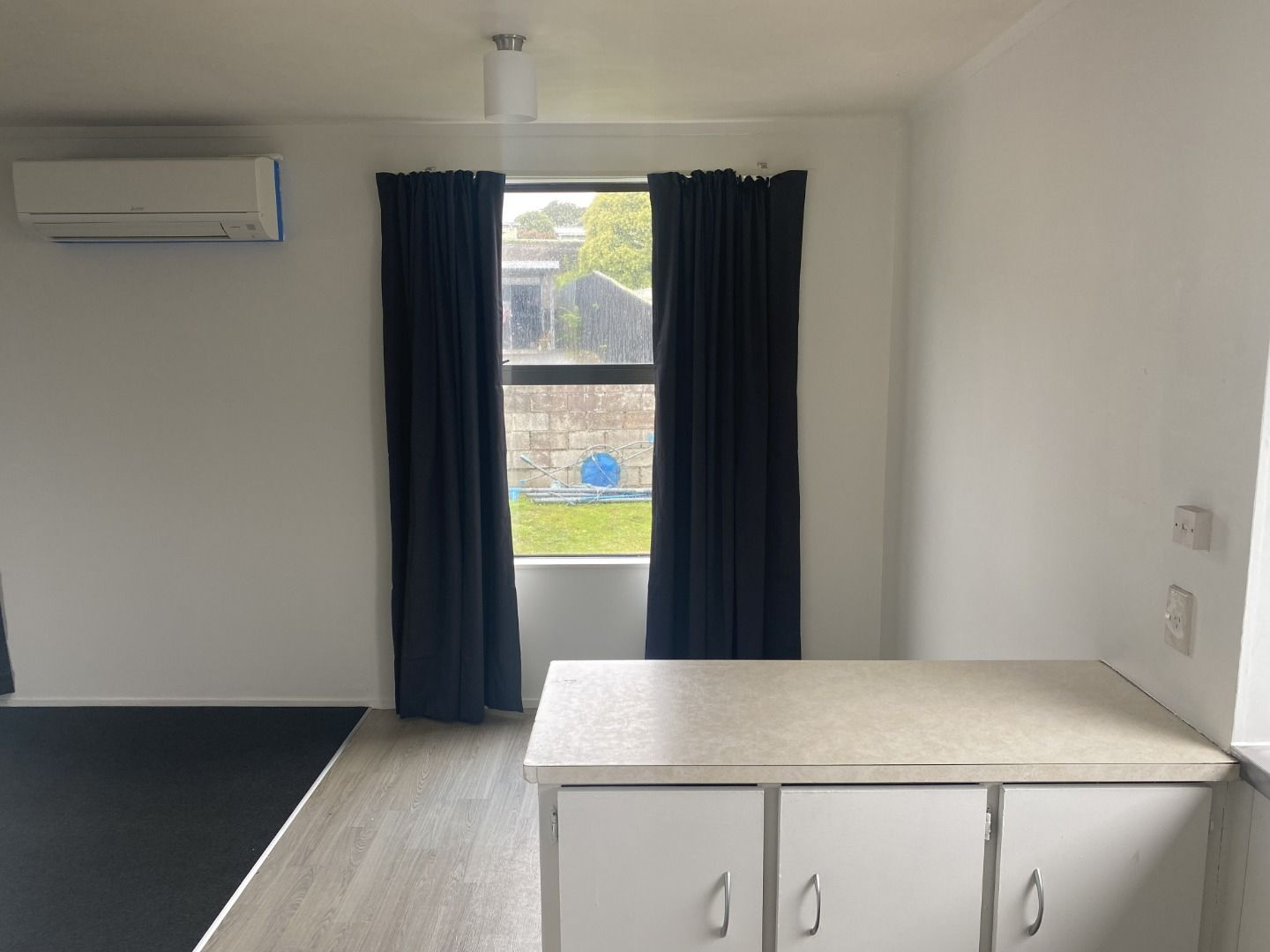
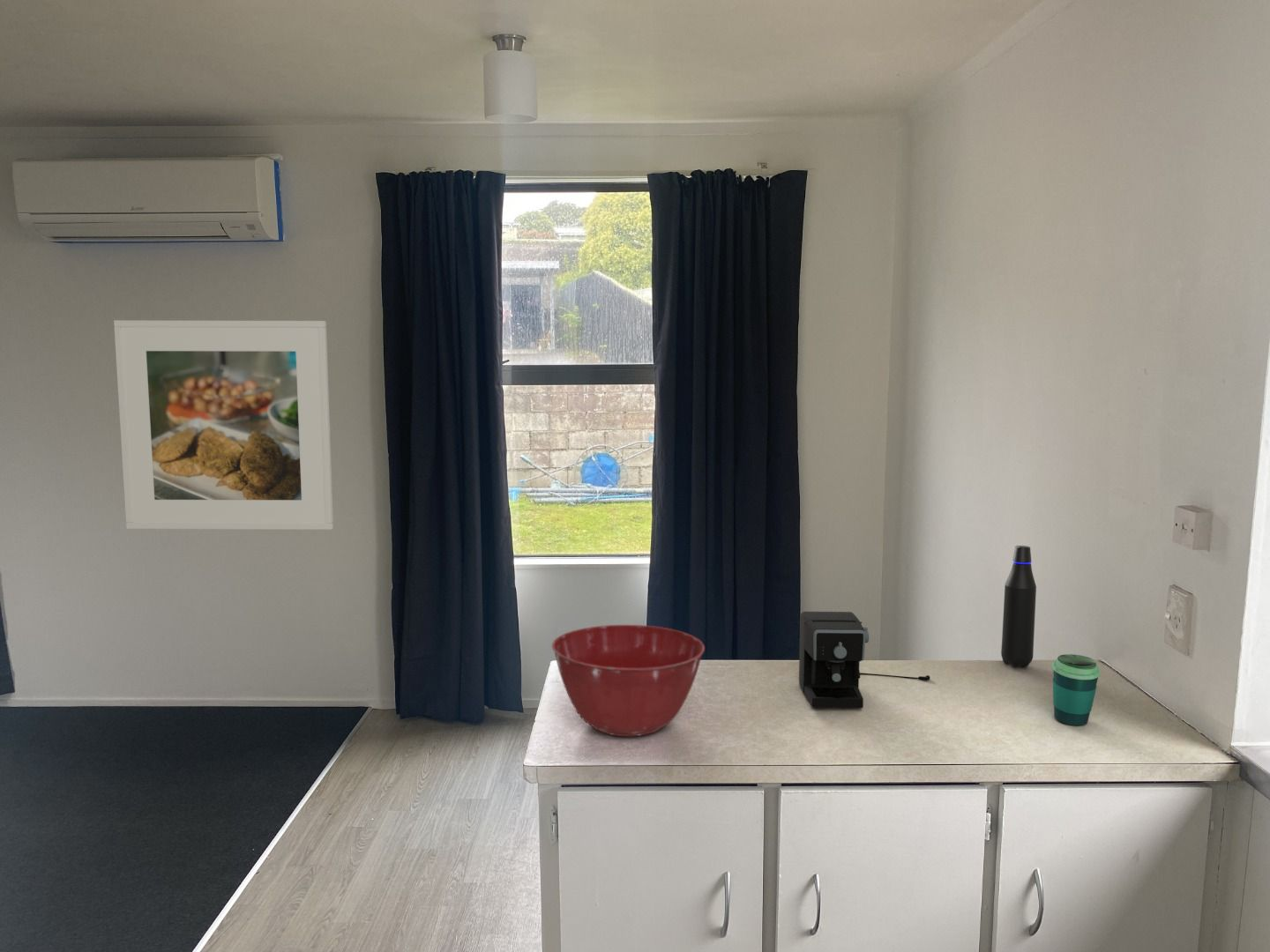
+ cup (1074, 690)
+ mixing bowl (628, 683)
+ water bottle (1019, 606)
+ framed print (225, 426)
+ coffee maker (863, 657)
